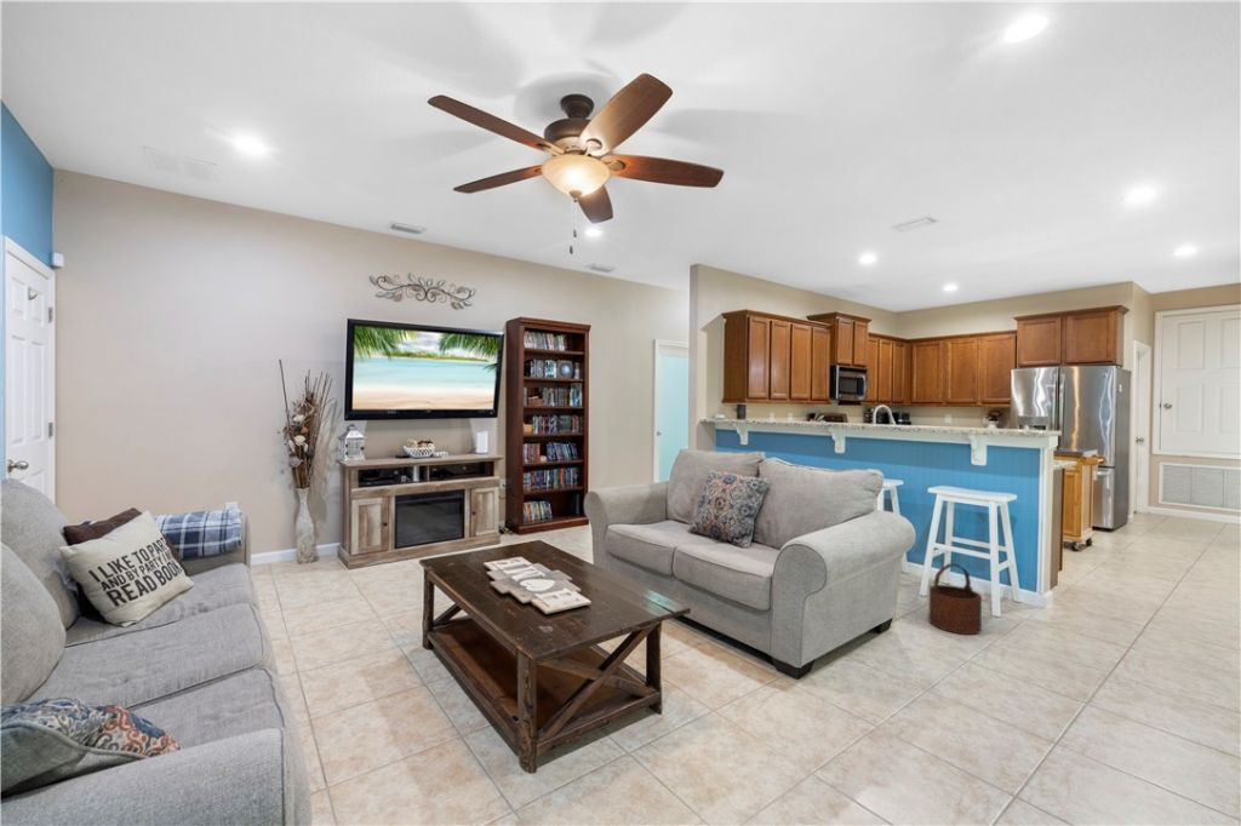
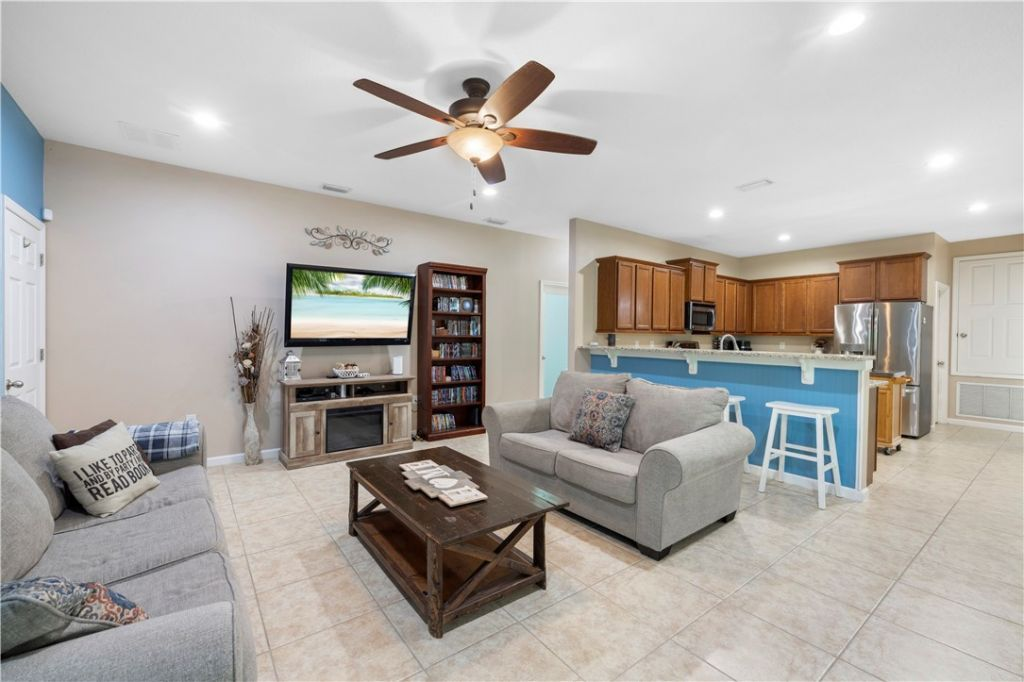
- wooden bucket (954, 595)
